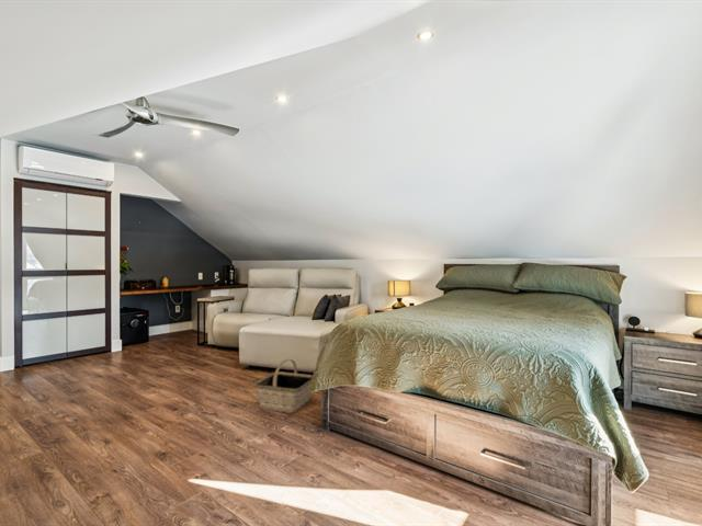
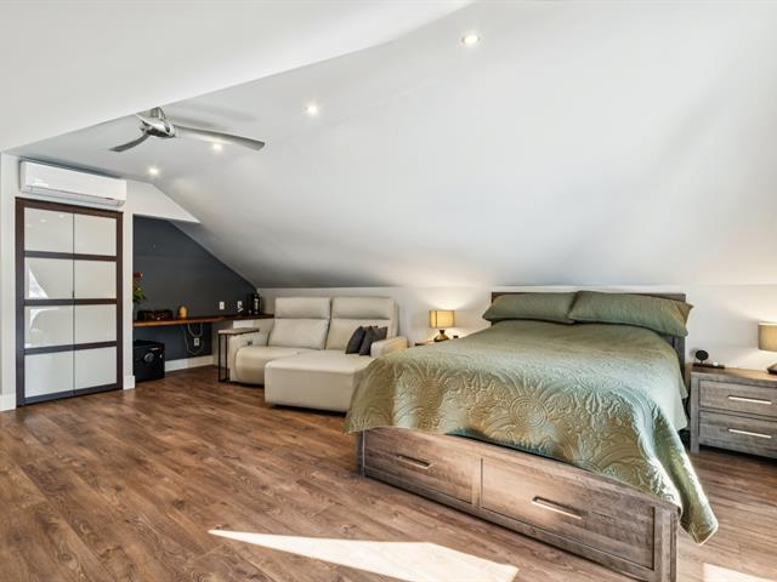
- basket (285, 381)
